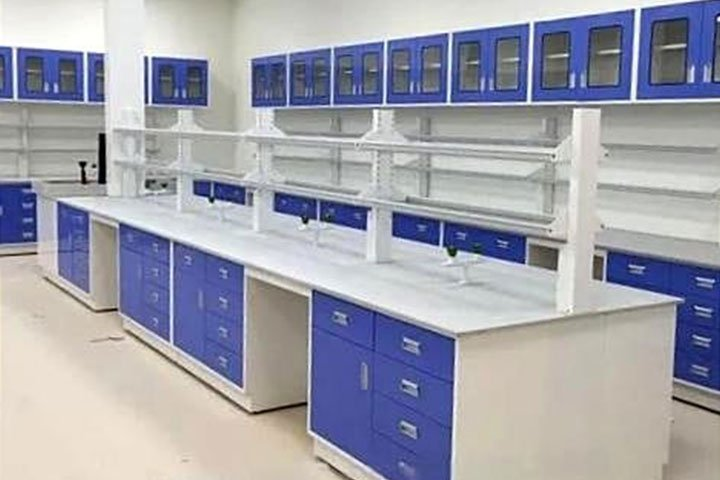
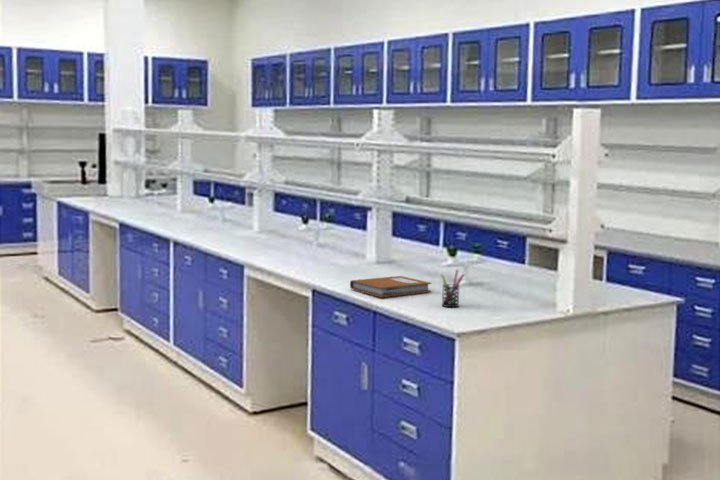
+ pen holder (450, 287)
+ notebook (391, 285)
